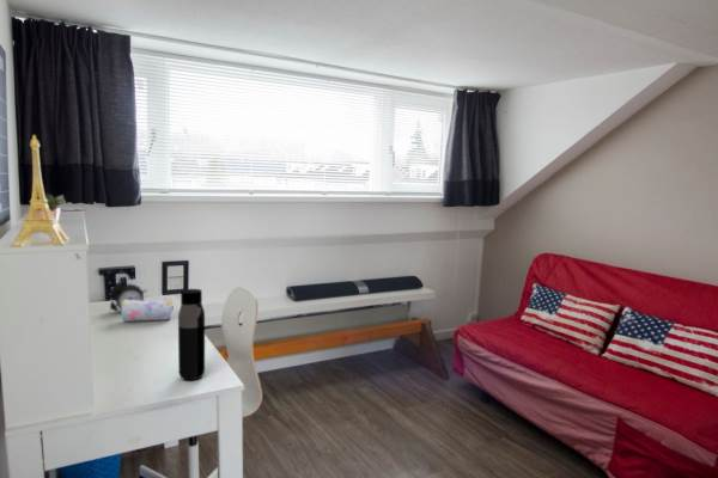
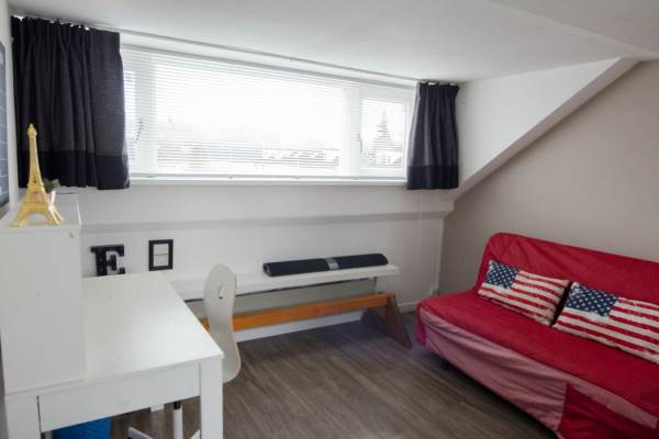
- water bottle (191, 333)
- alarm clock (128, 298)
- pencil case (147, 310)
